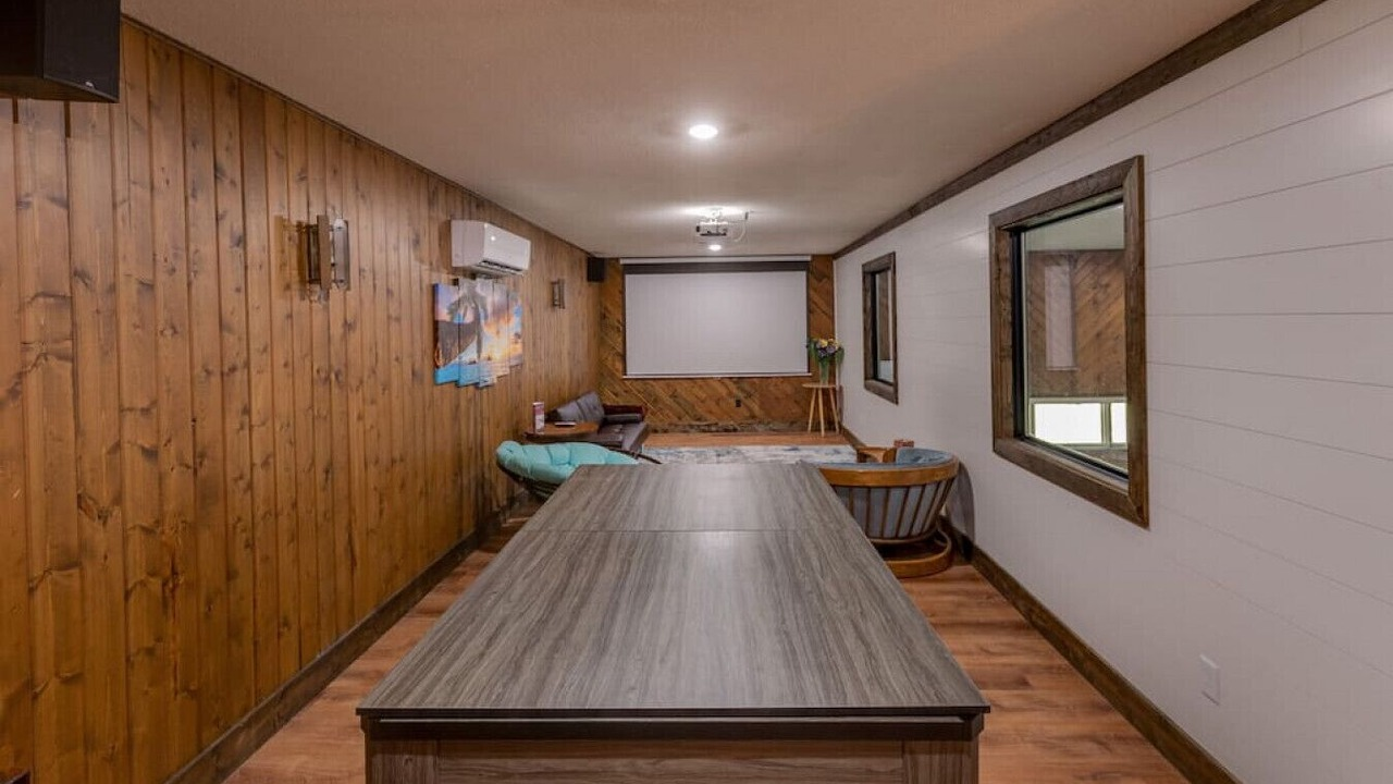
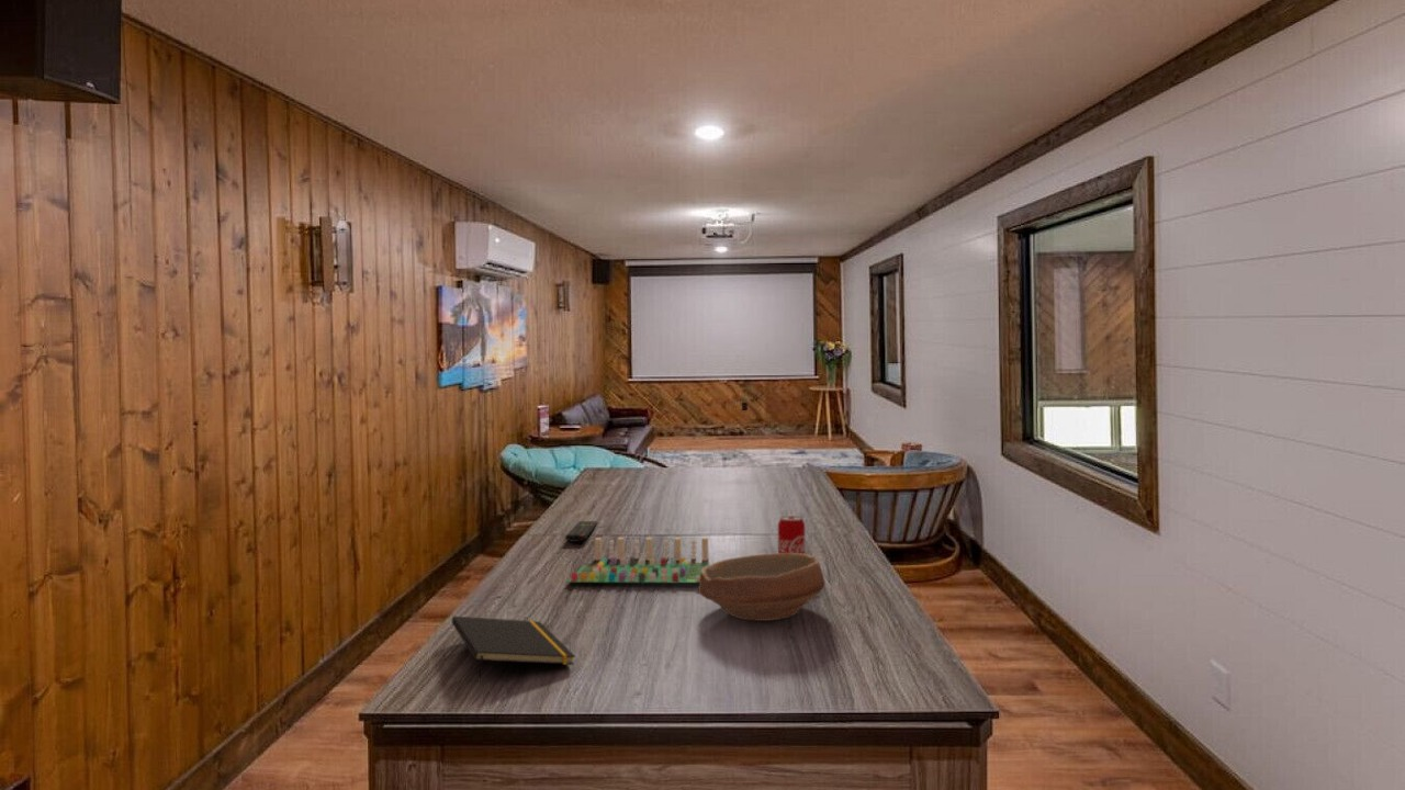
+ beverage can (791, 543)
+ board game (642, 558)
+ remote control (582, 530)
+ notepad (510, 639)
+ bowl (762, 586)
